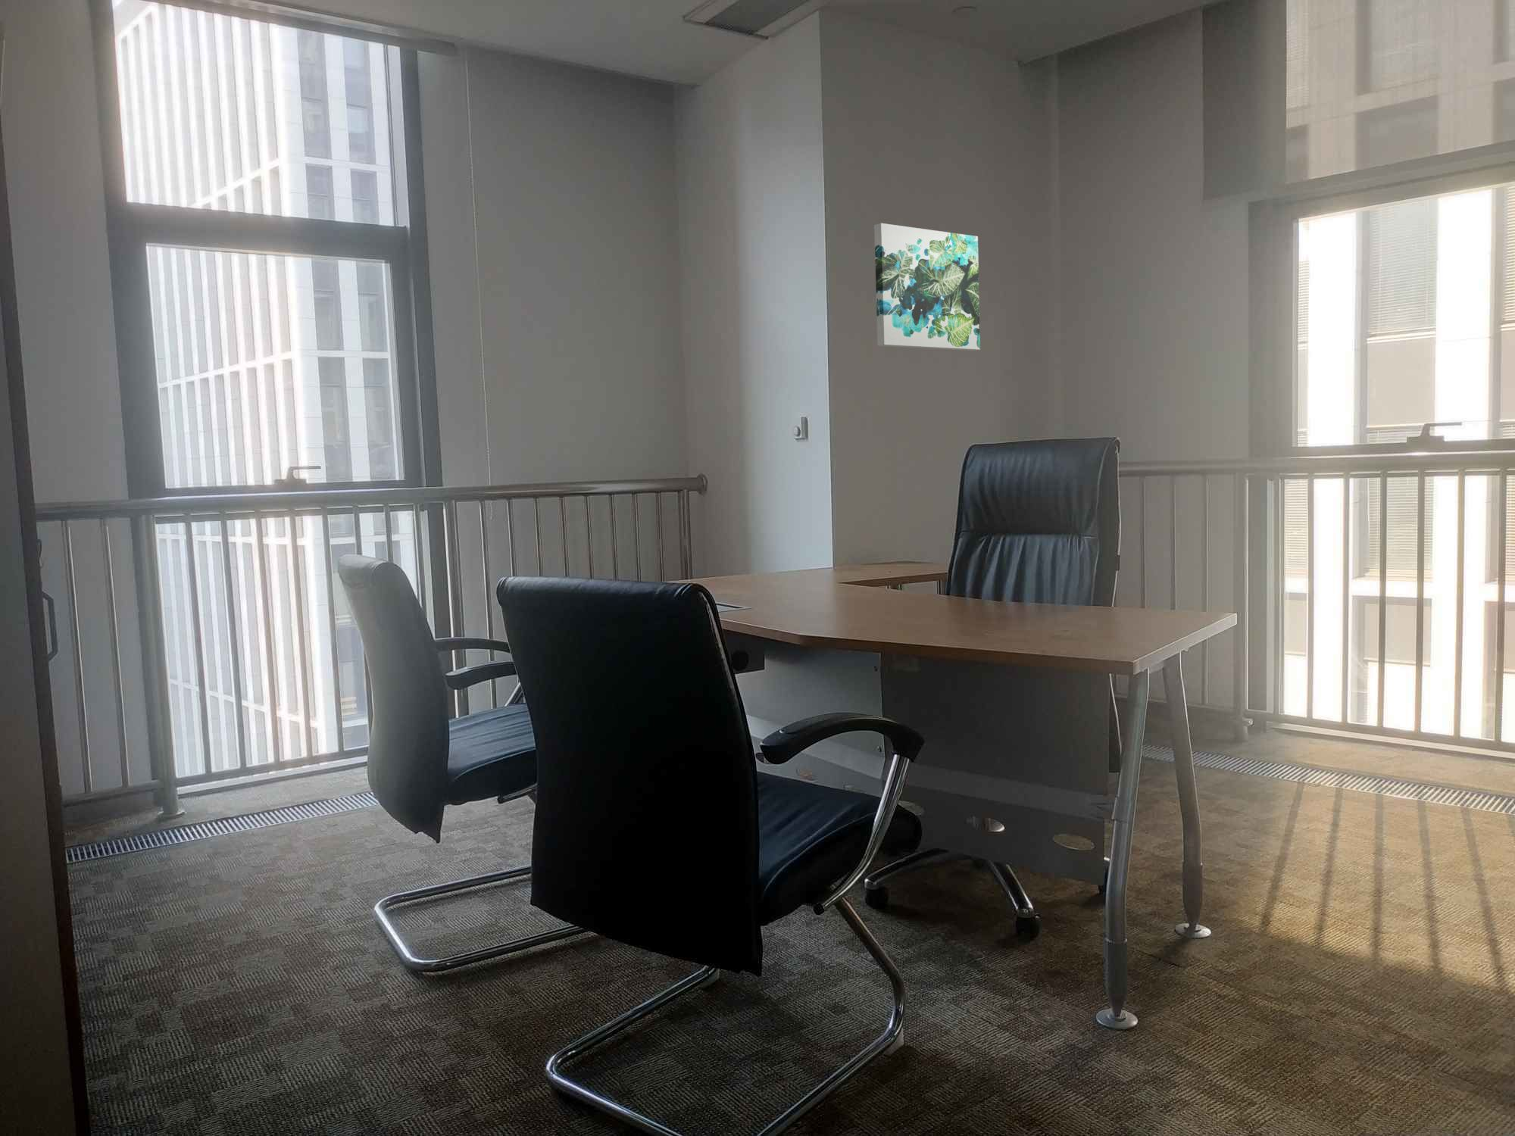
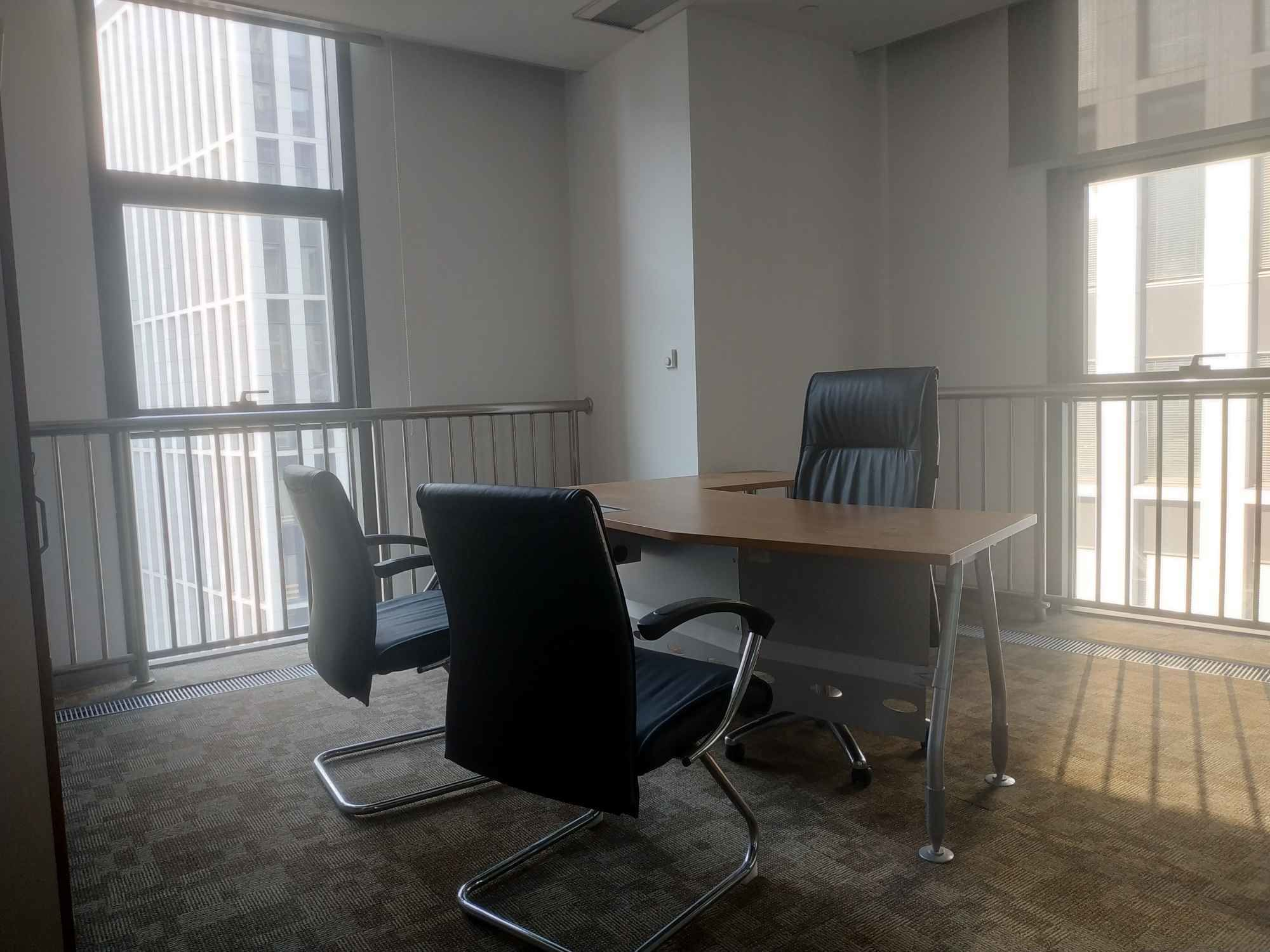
- wall art (928, 289)
